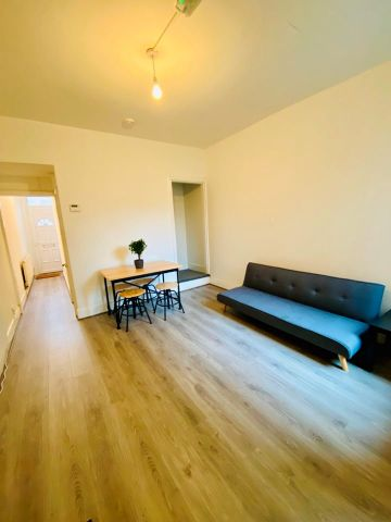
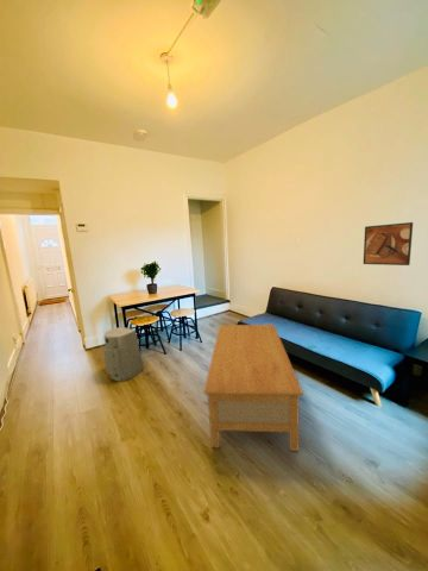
+ coffee table (248, 370)
+ fan (121, 353)
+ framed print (385, 244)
